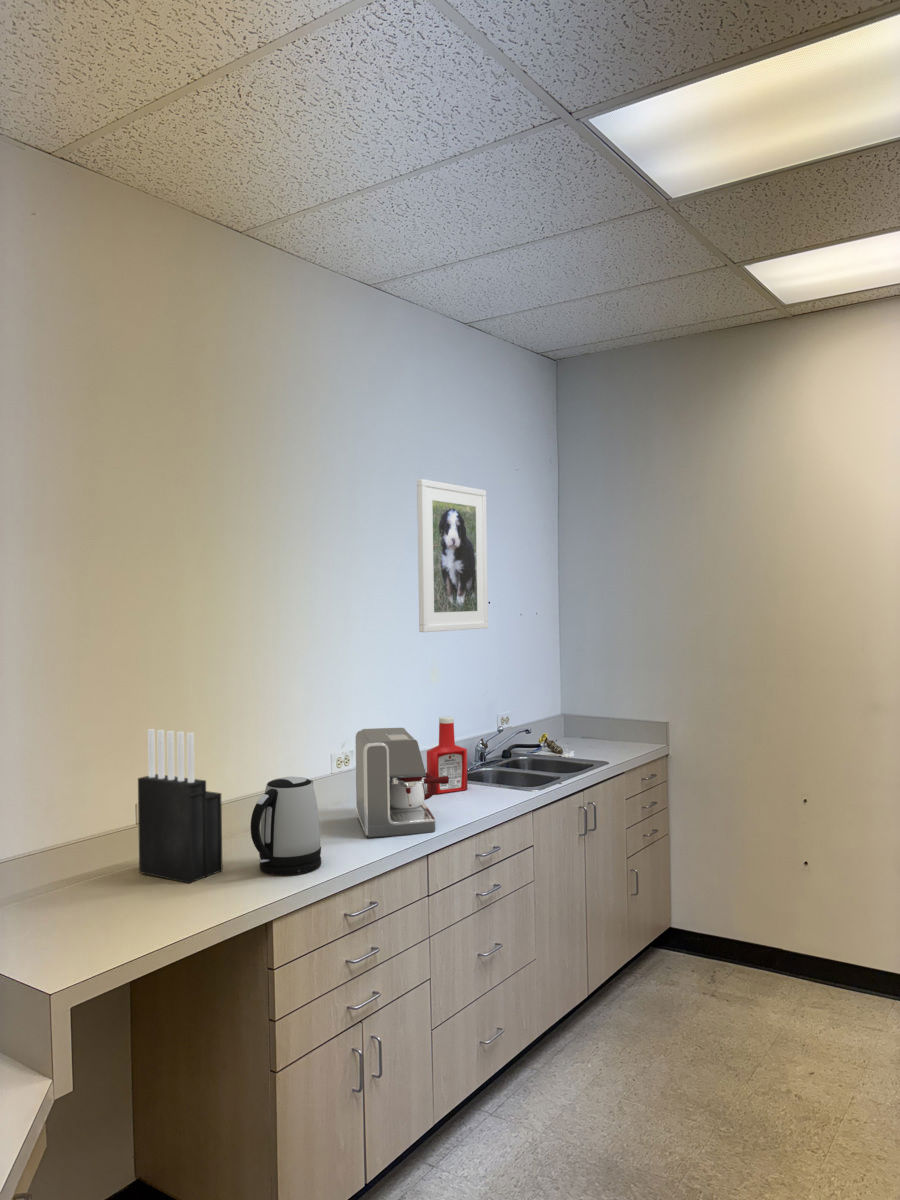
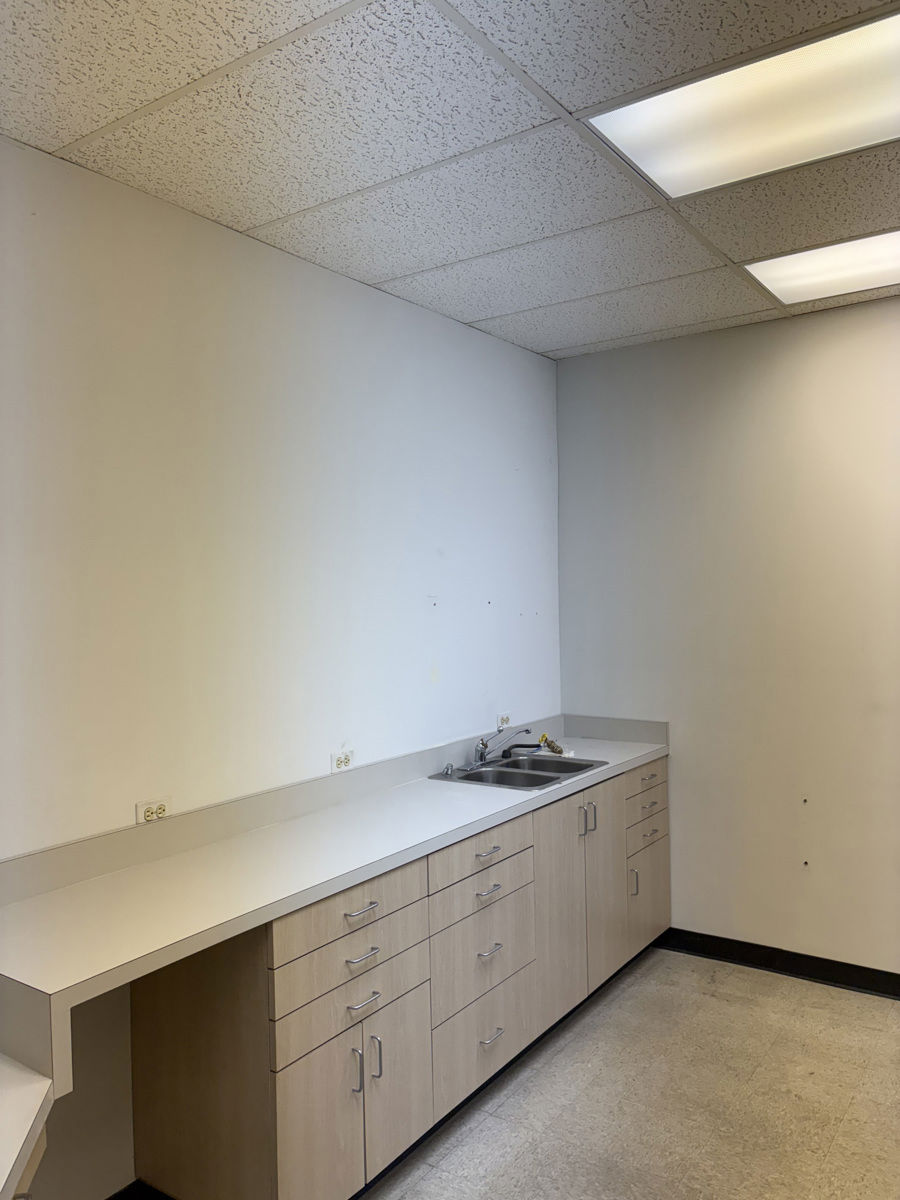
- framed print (454, 557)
- kettle (283, 824)
- knife block (183, 800)
- soap bottle (446, 754)
- coffee maker (391, 779)
